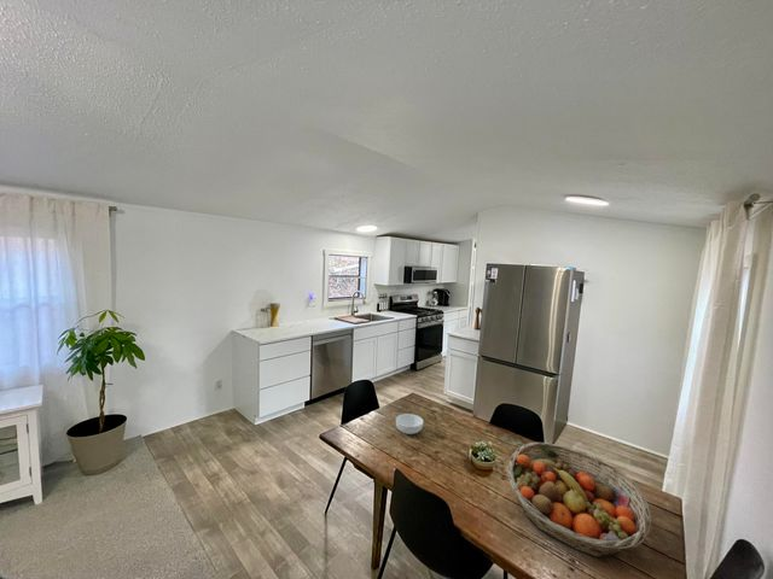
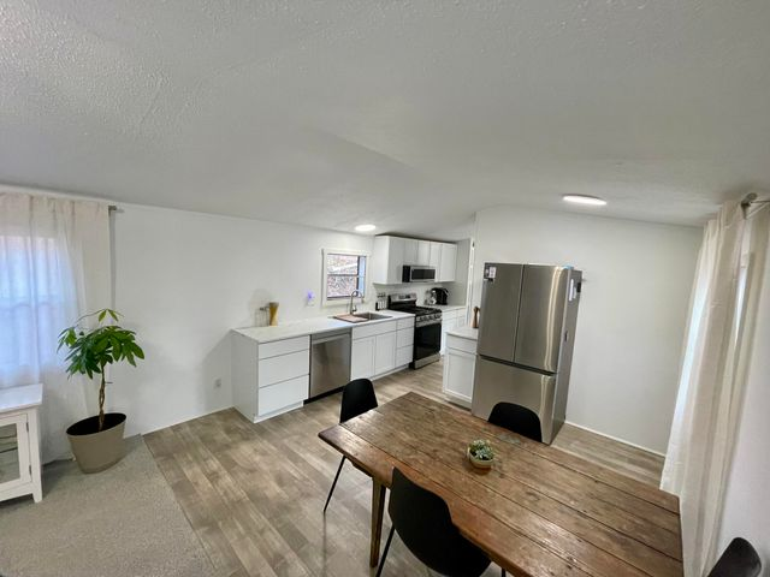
- fruit basket (570, 495)
- cereal bowl (408, 425)
